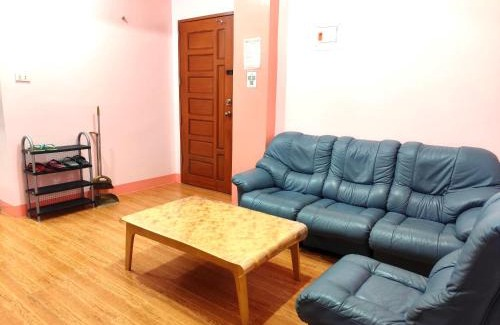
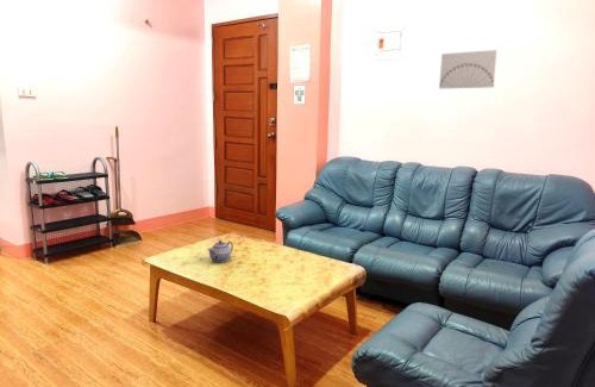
+ wall art (466, 69)
+ teapot (220, 250)
